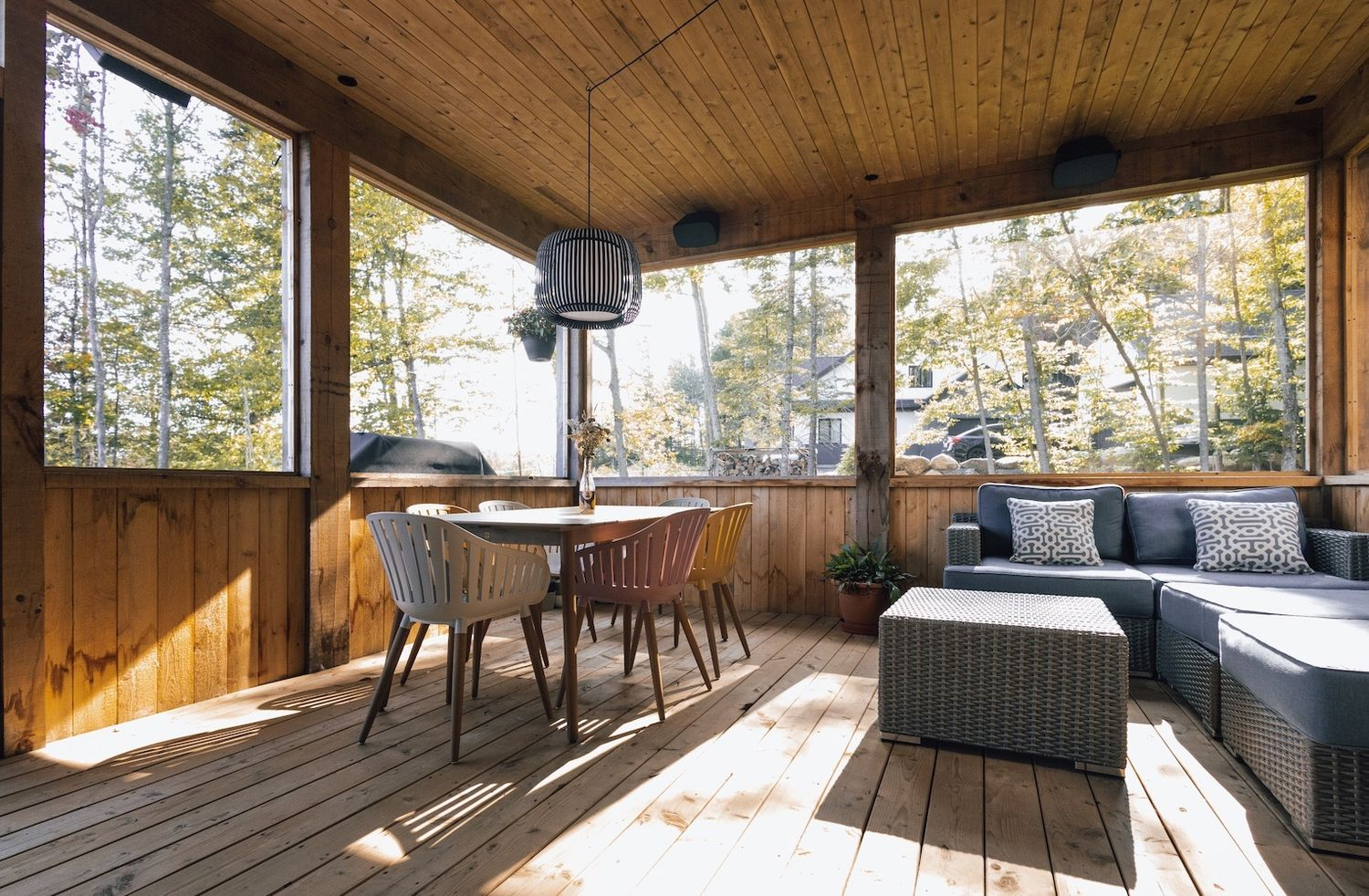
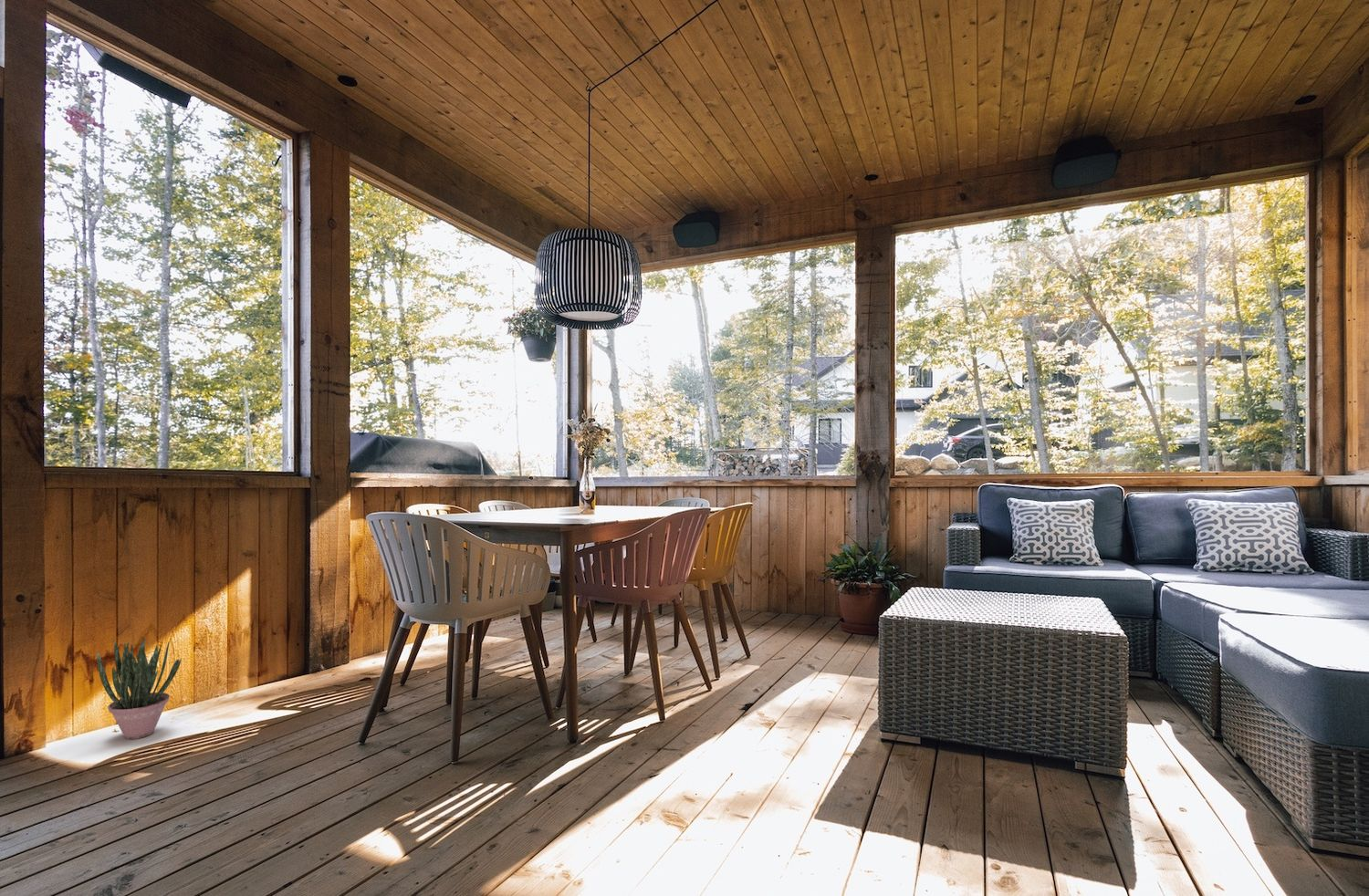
+ potted plant (139, 686)
